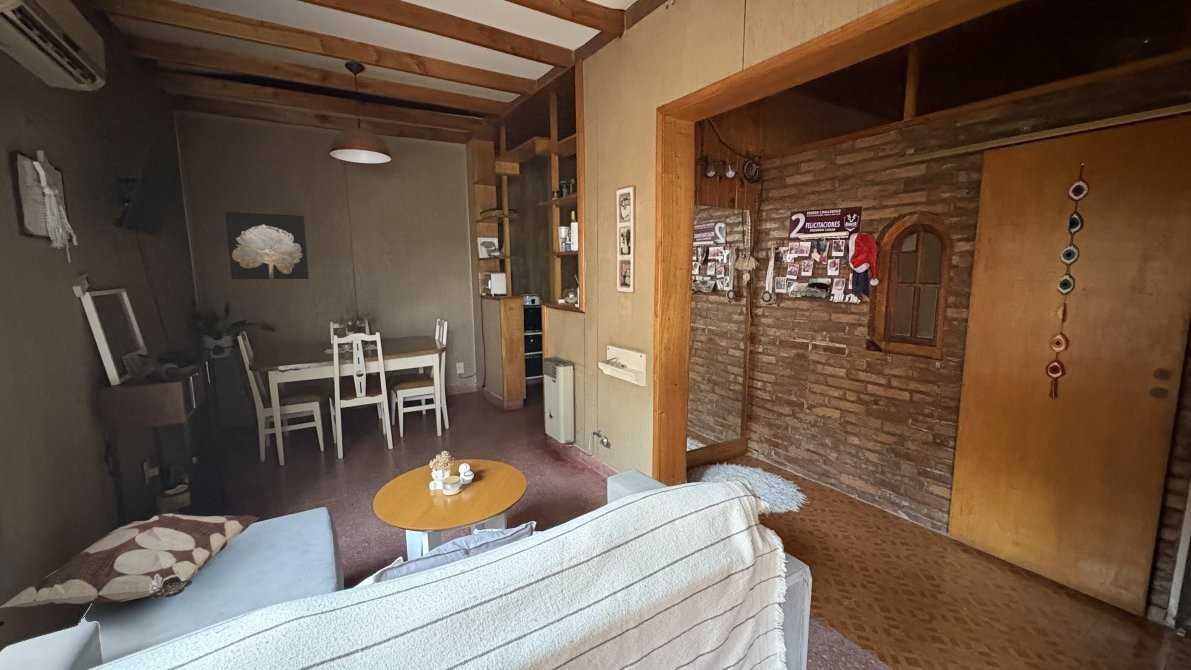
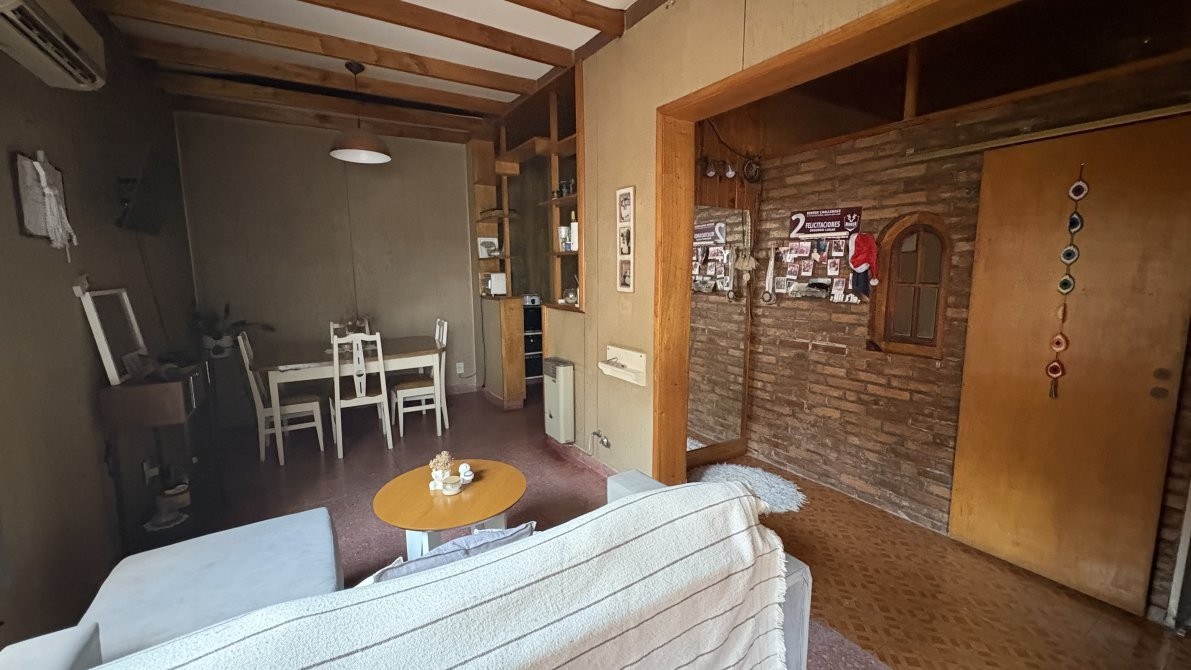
- wall art (268, 246)
- decorative pillow (150, 556)
